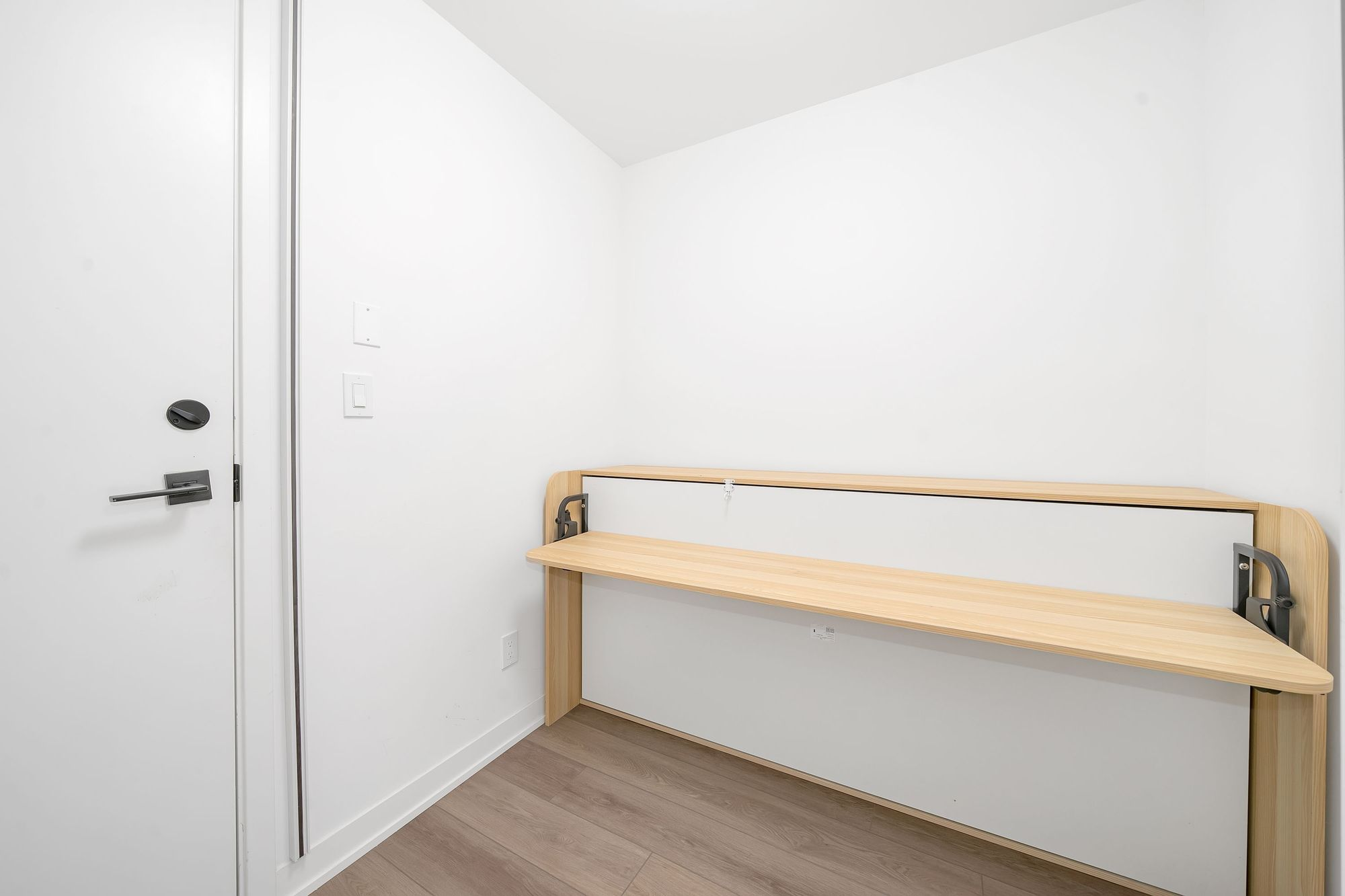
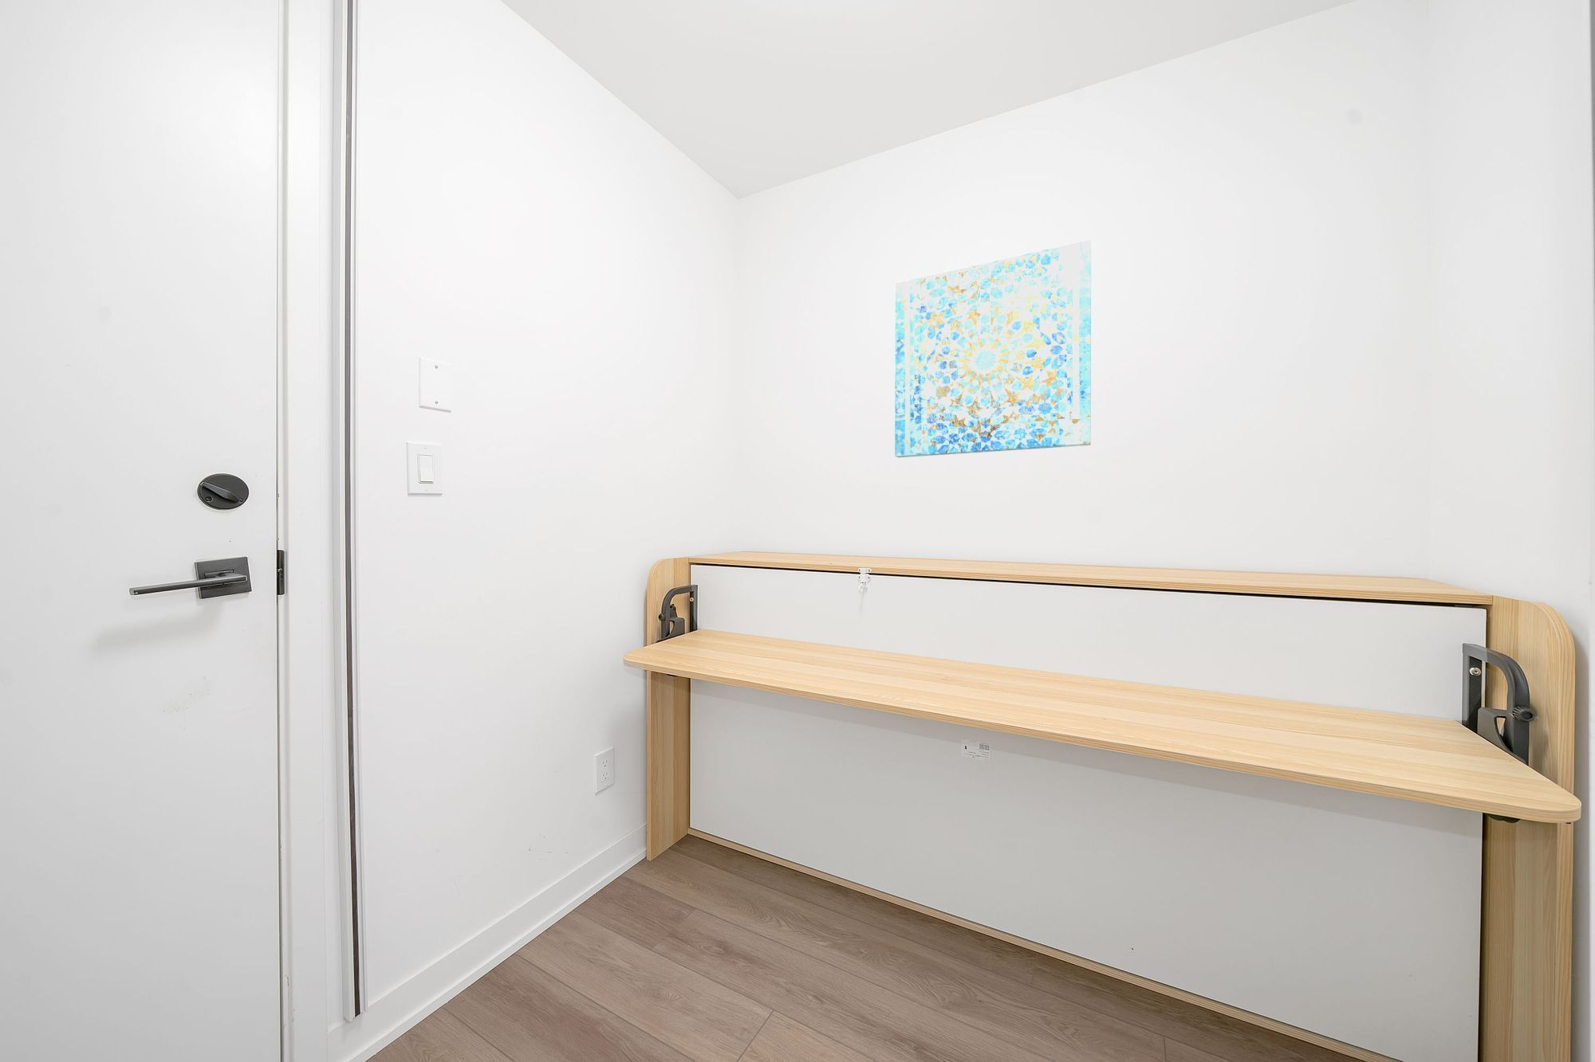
+ wall art (985, 358)
